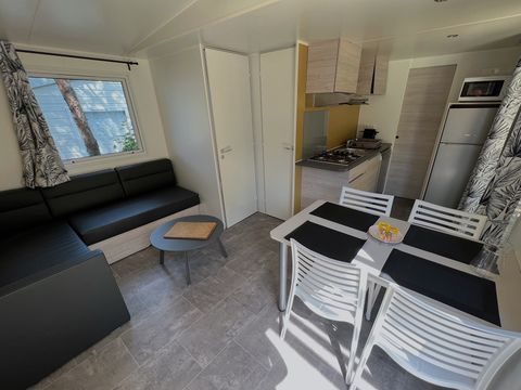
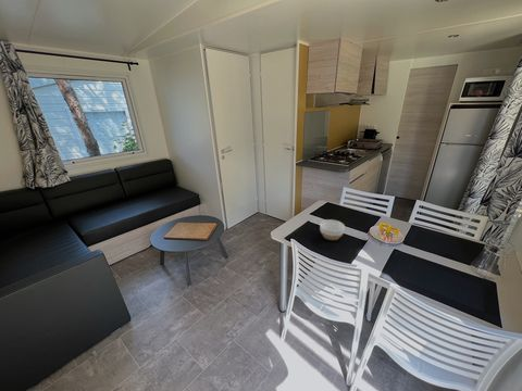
+ bowl (332, 230)
